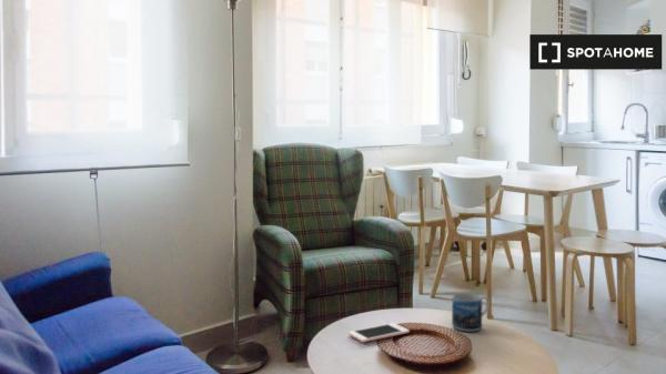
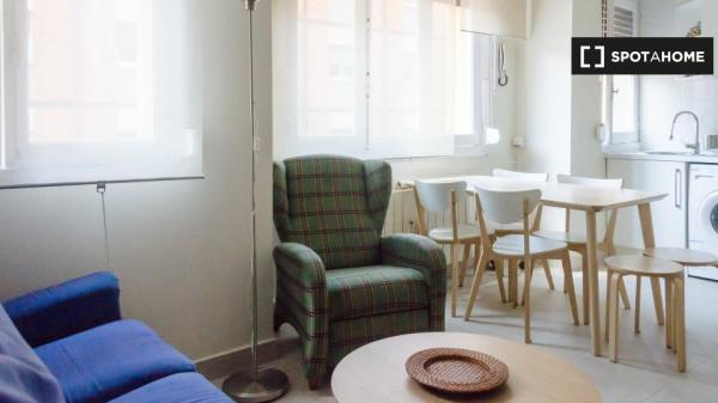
- cell phone (379, 332)
- mug (472, 311)
